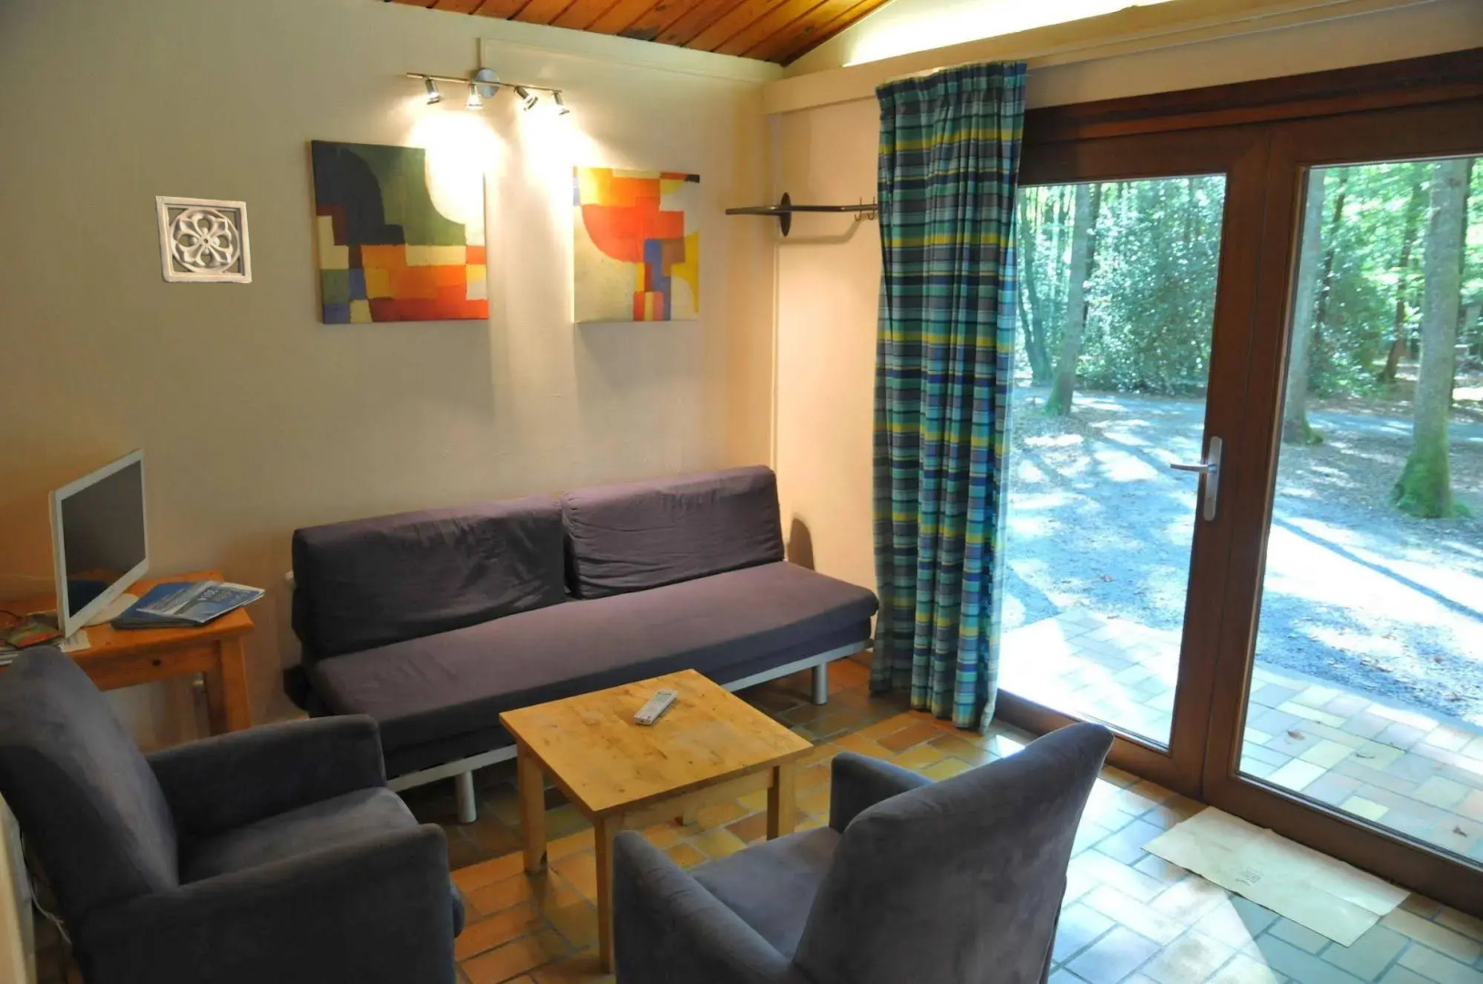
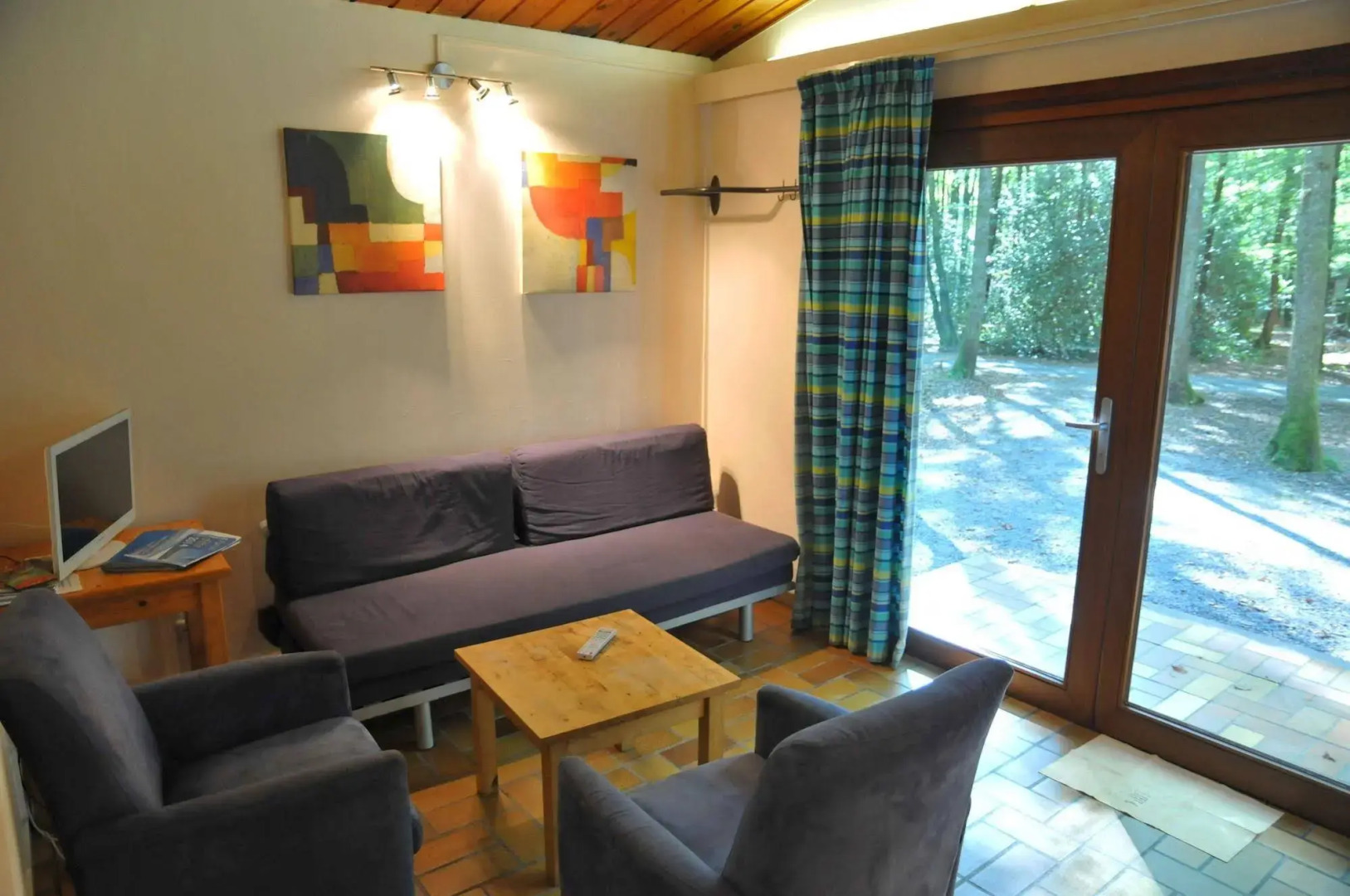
- wall ornament (203, 242)
